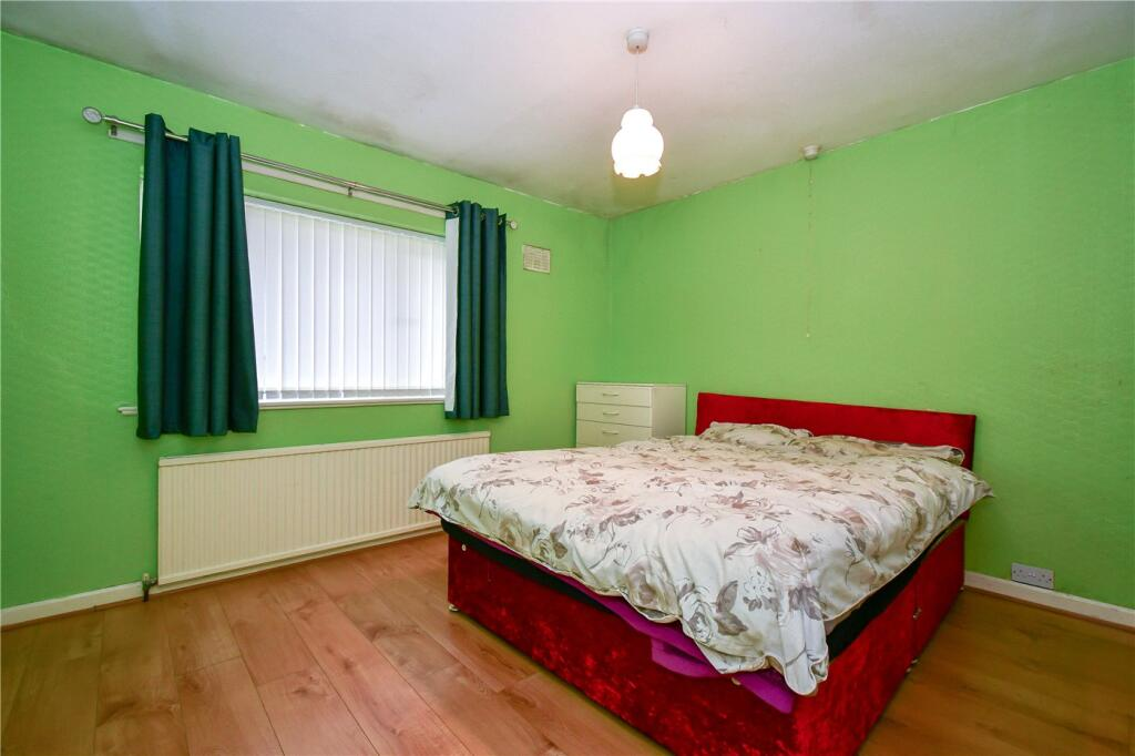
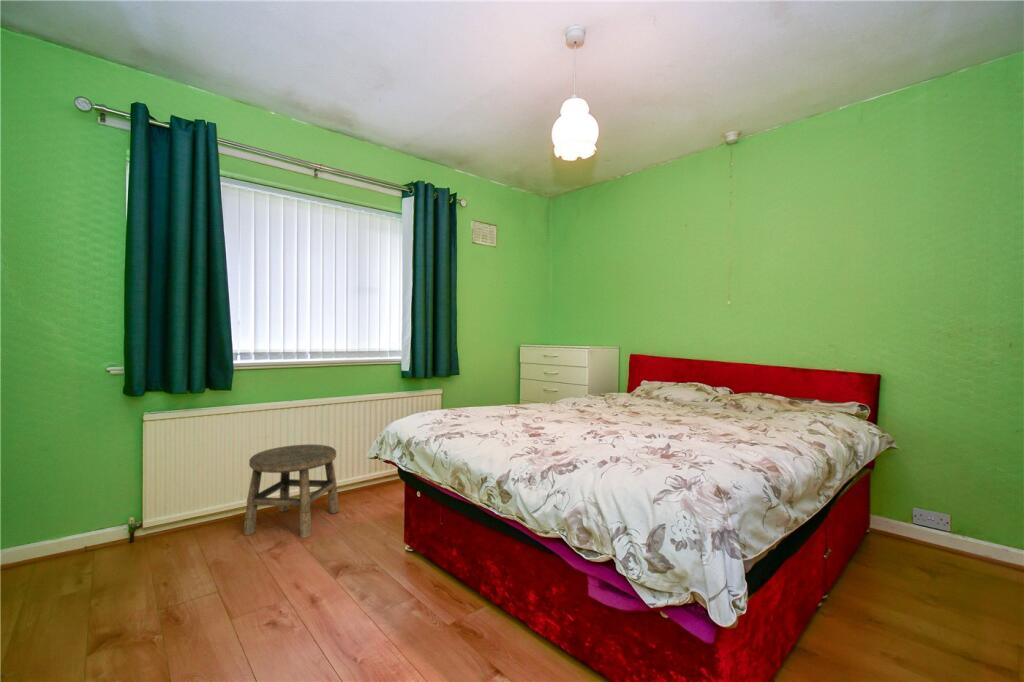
+ stool (295, 486)
